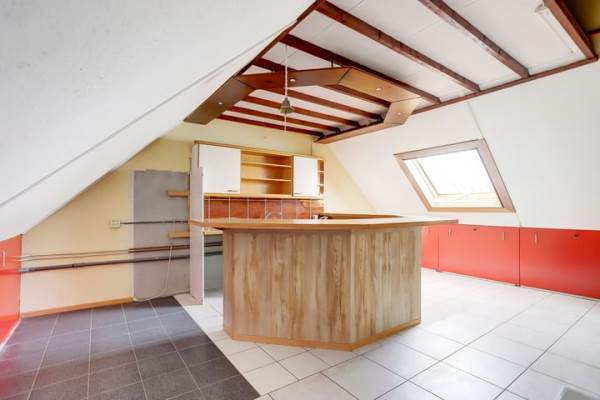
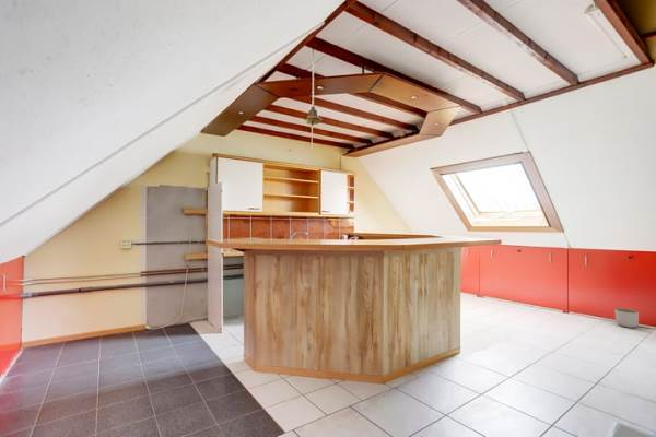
+ planter (626, 318)
